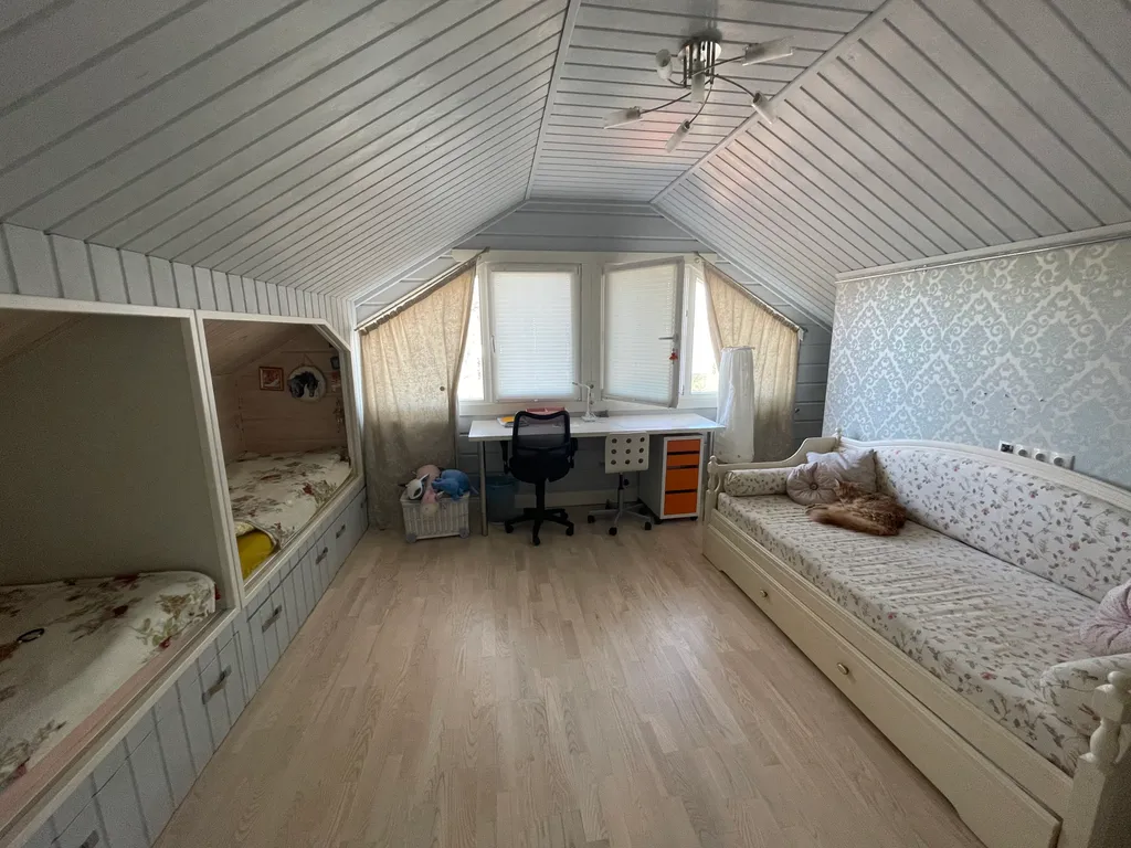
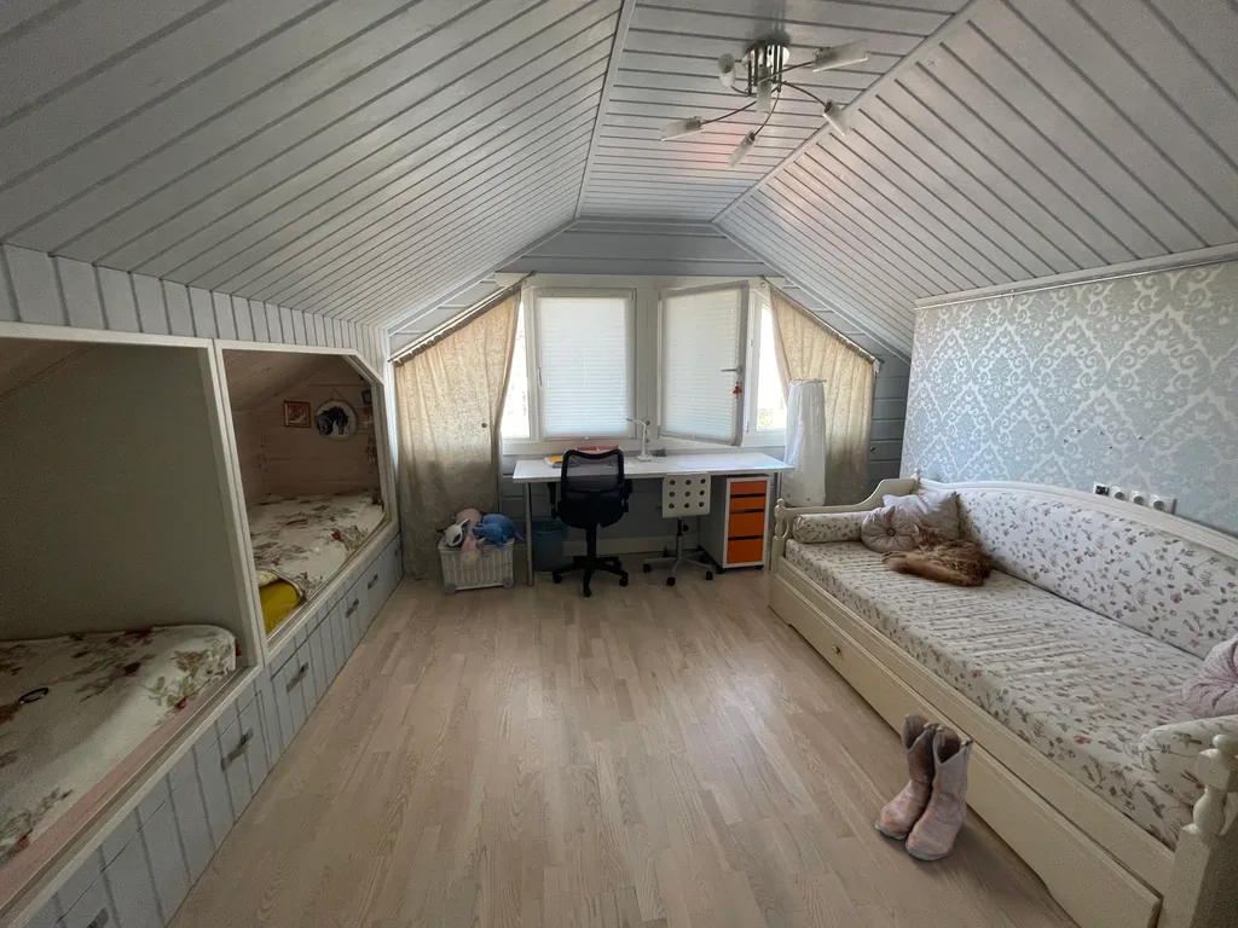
+ boots (925, 779)
